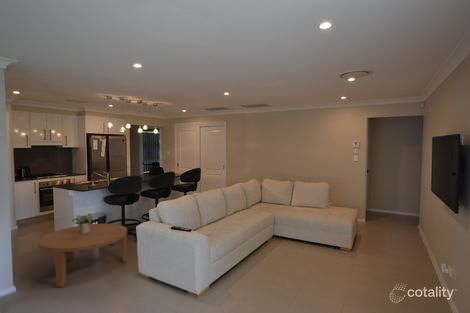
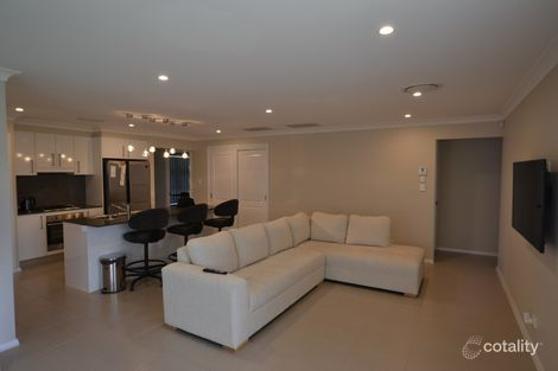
- potted plant (84, 222)
- coffee table (85, 250)
